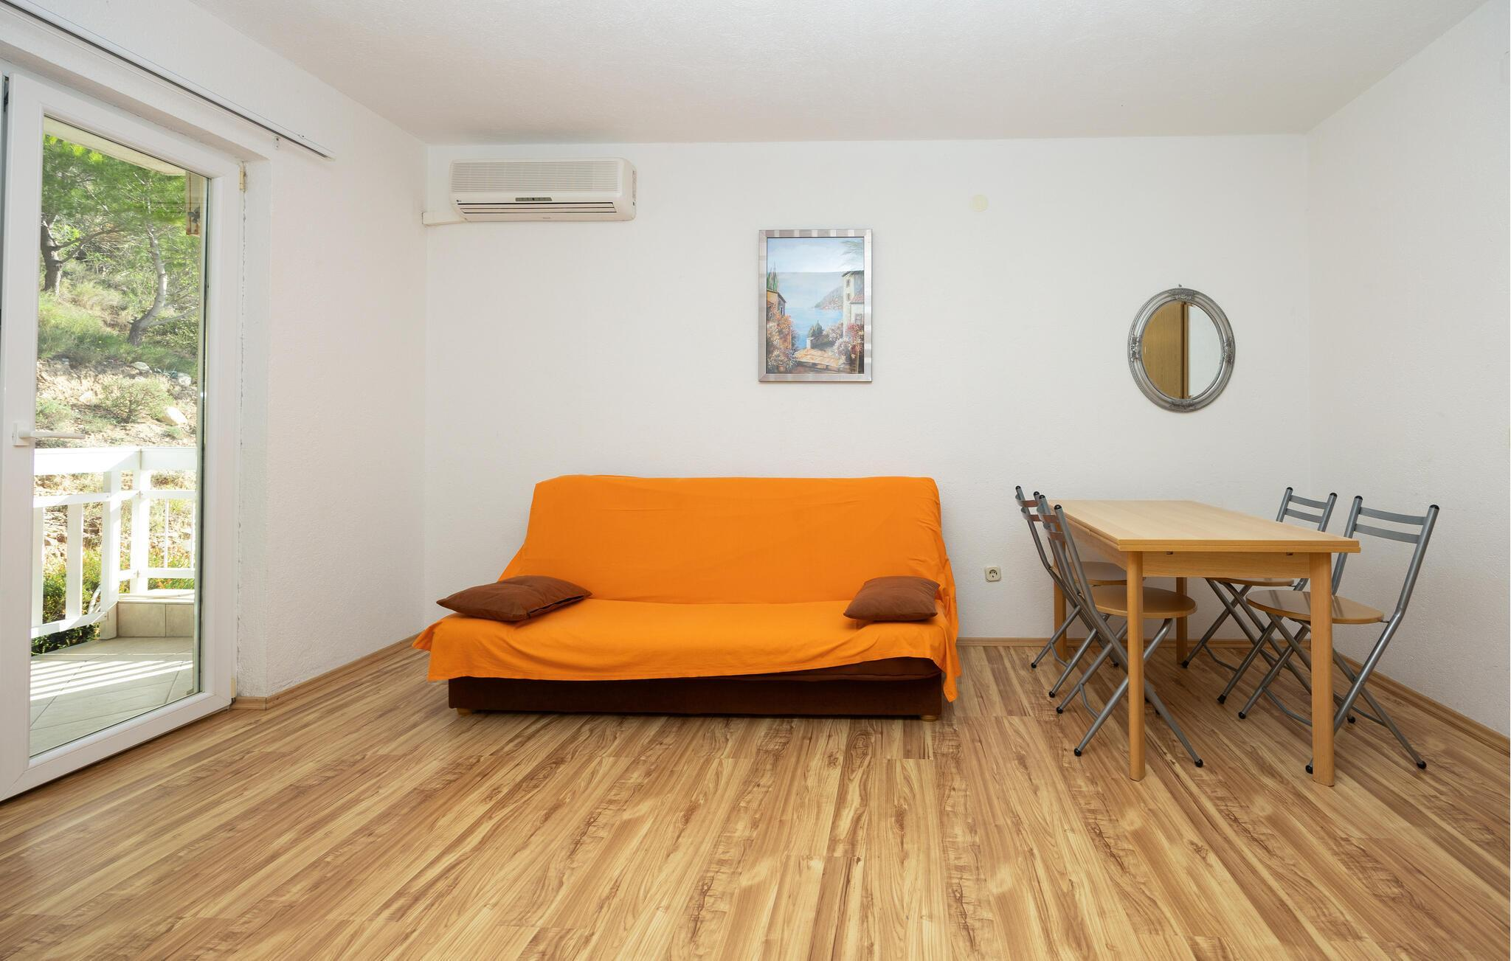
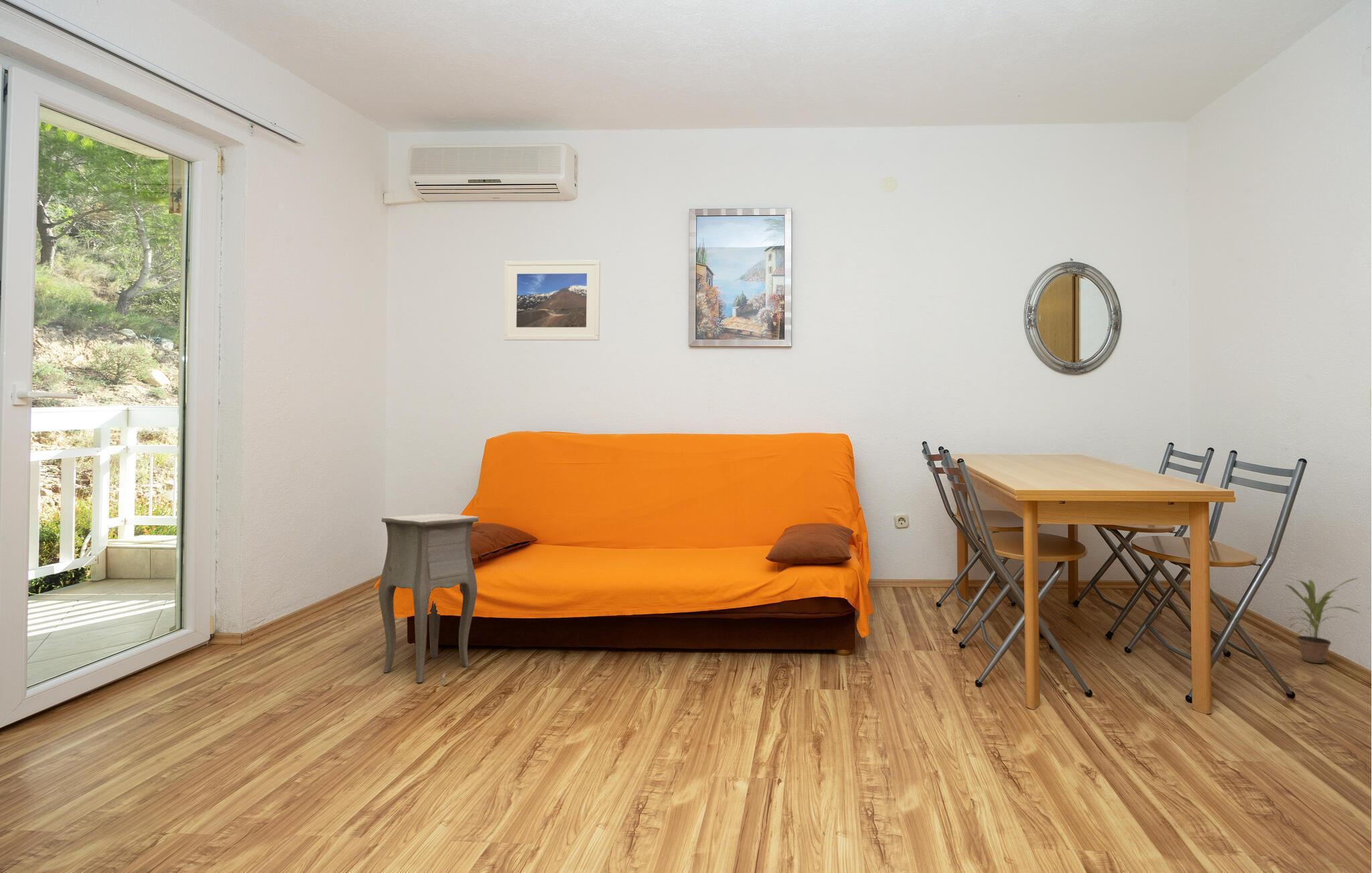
+ potted plant (1312, 618)
+ side table (429, 592)
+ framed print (551, 300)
